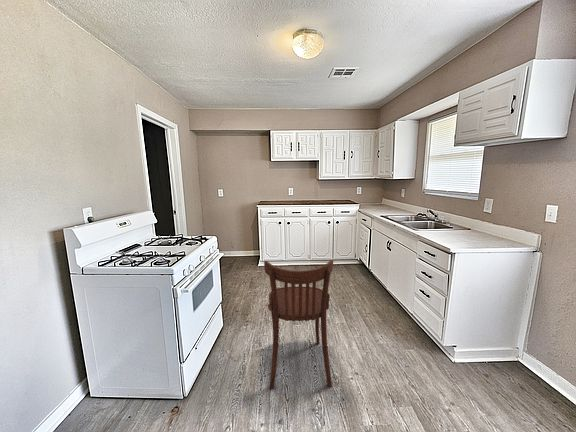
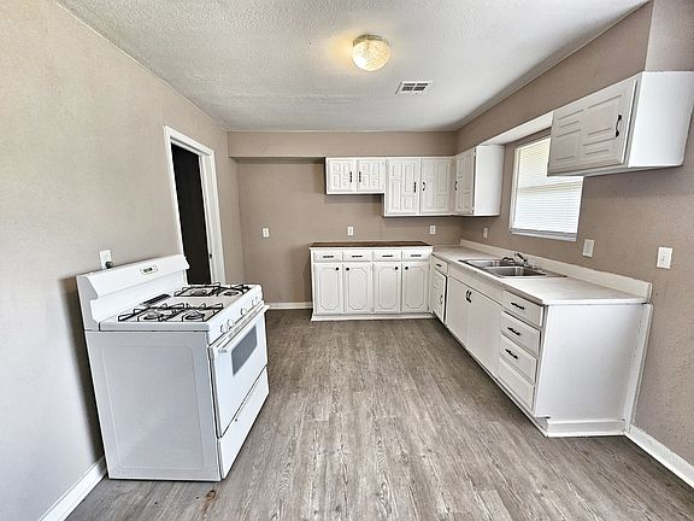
- dining chair (298, 310)
